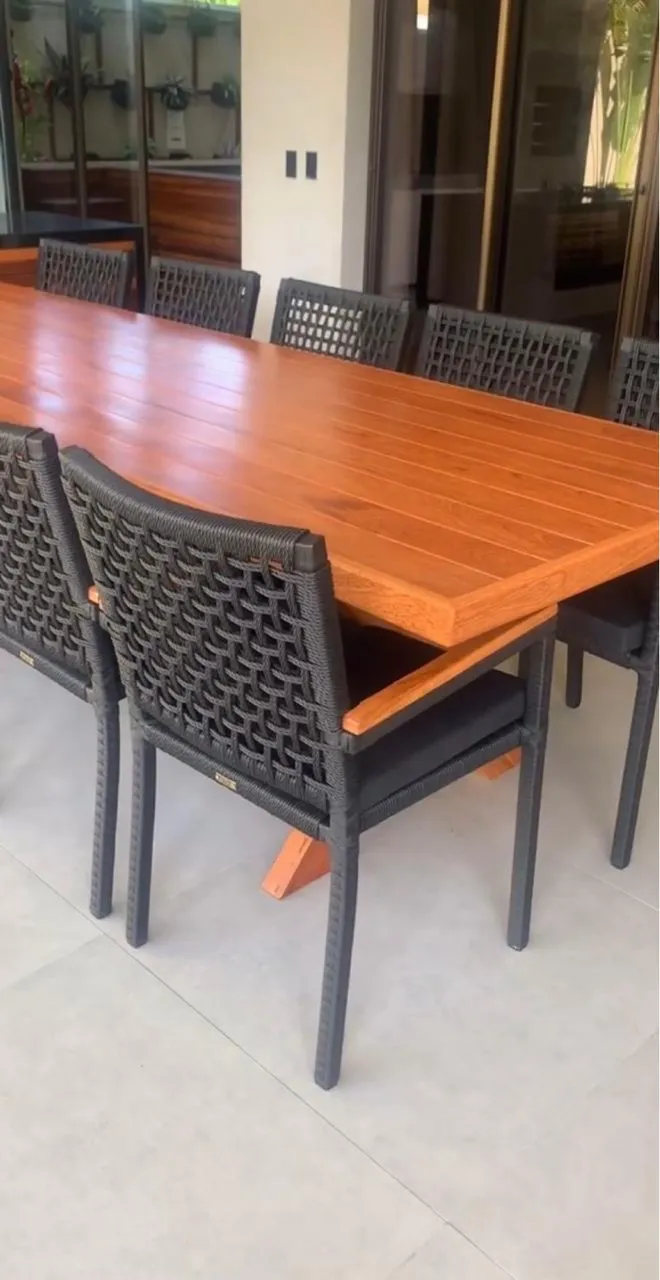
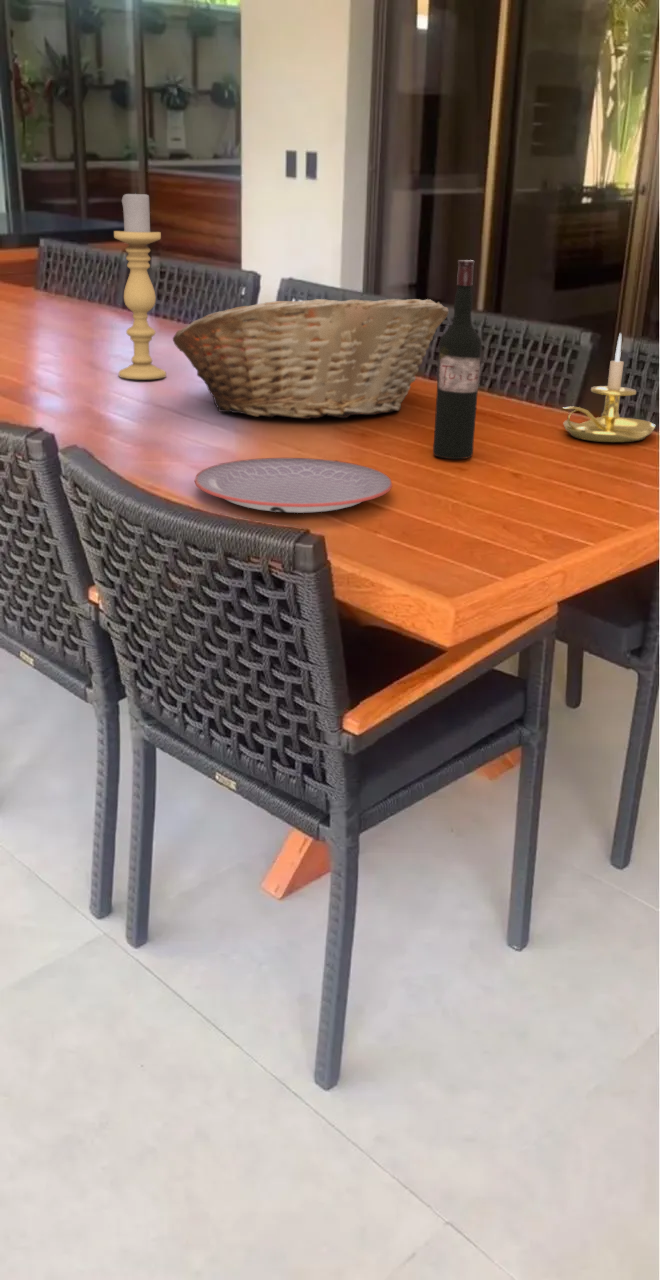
+ wine bottle (459, 361)
+ fruit basket (312, 350)
+ plate (293, 486)
+ candle holder (139, 285)
+ candle holder (608, 385)
